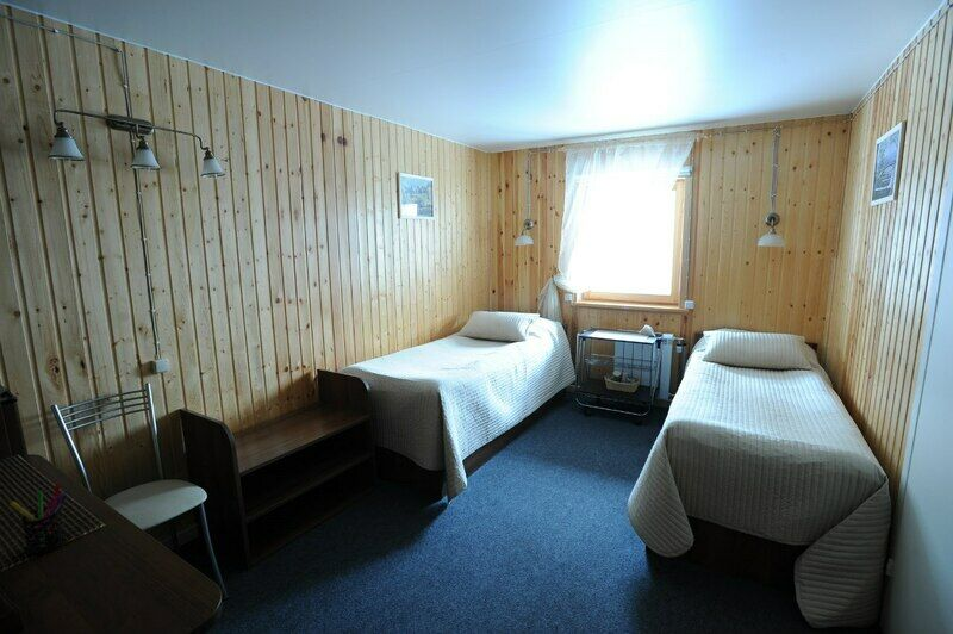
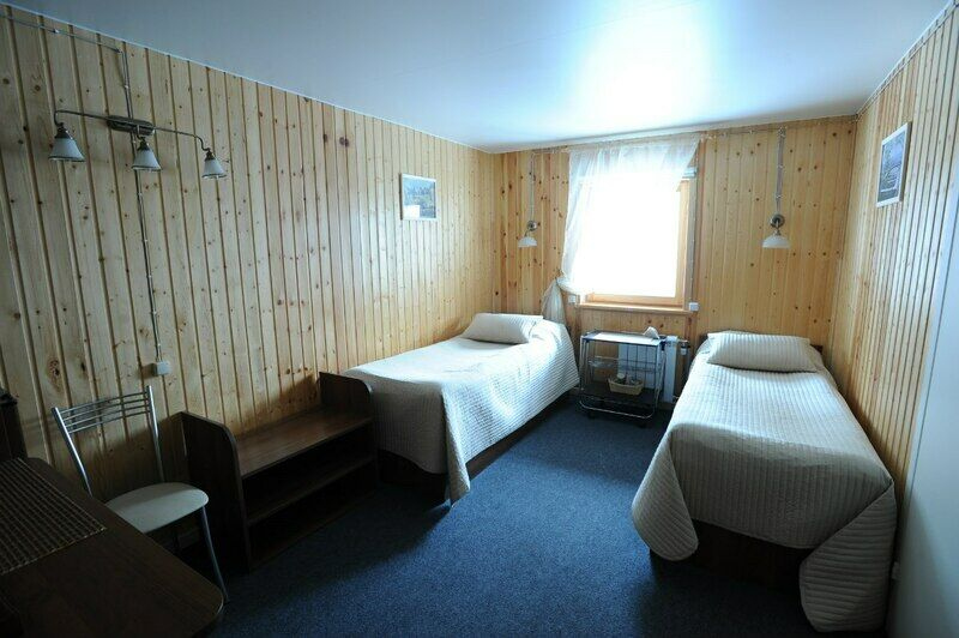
- pen holder (43, 516)
